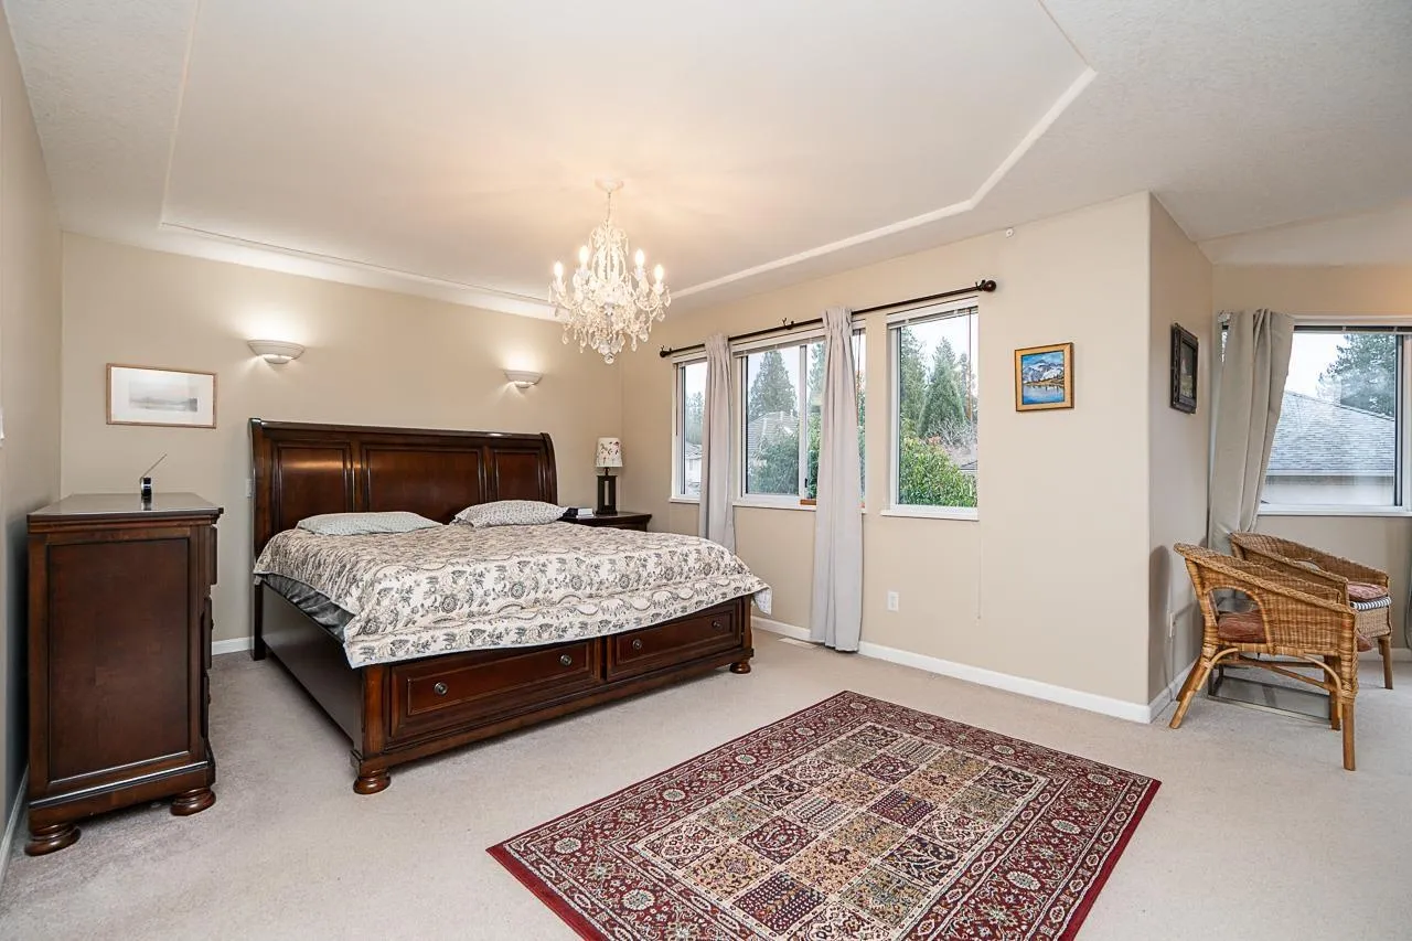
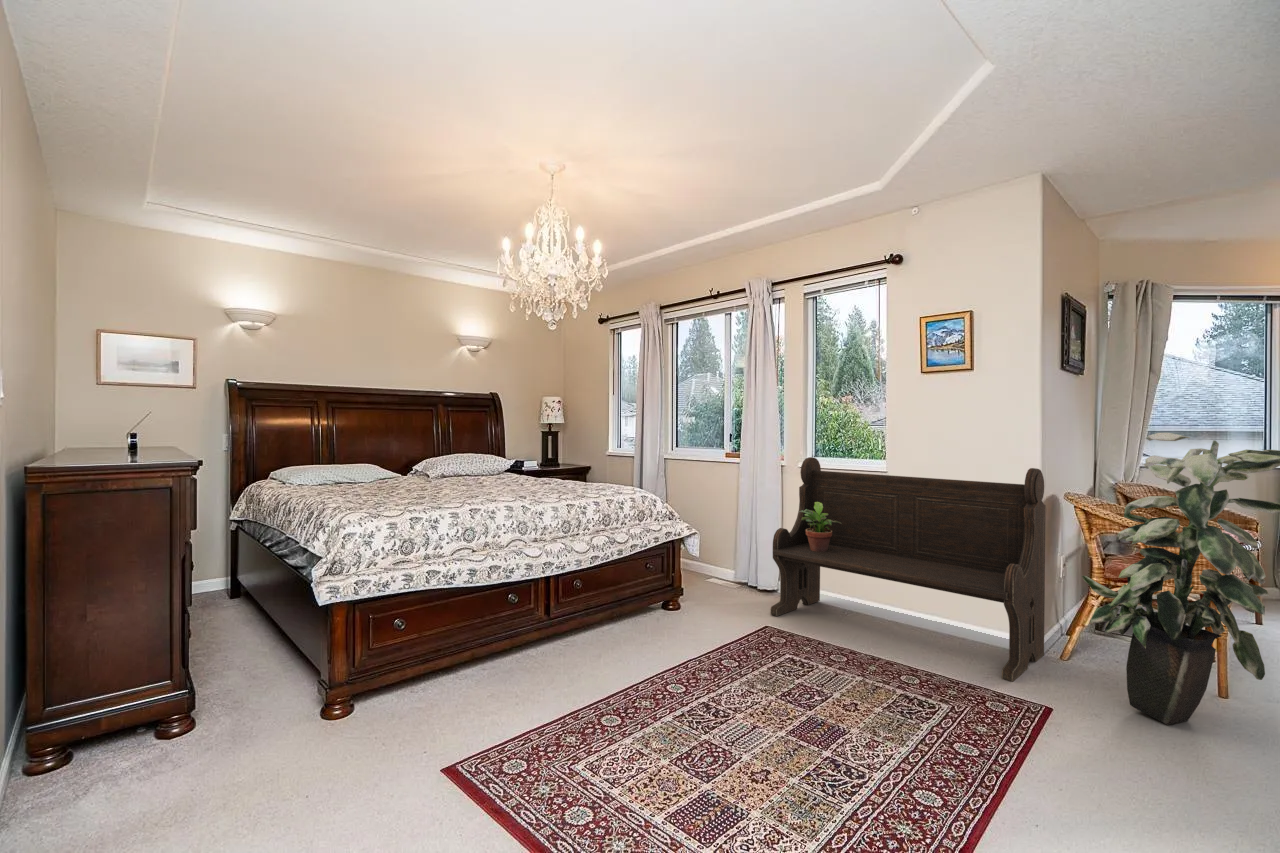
+ bench (894, 548)
+ indoor plant (1183, 576)
+ potted plant (819, 527)
